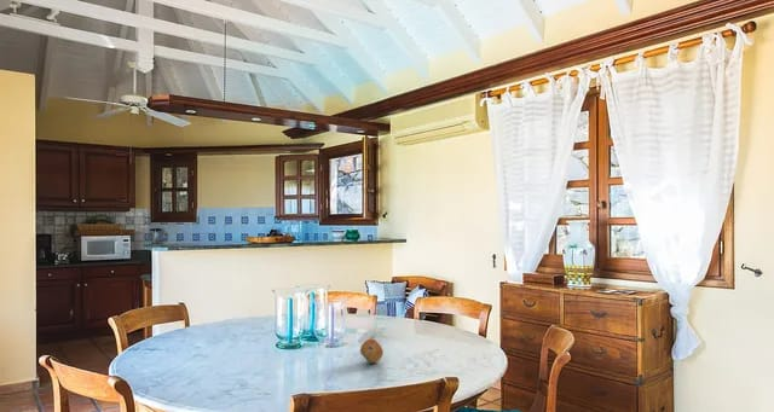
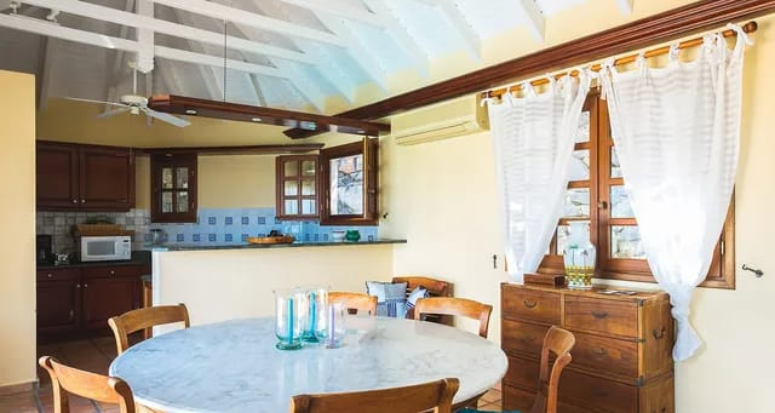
- fruit (371, 350)
